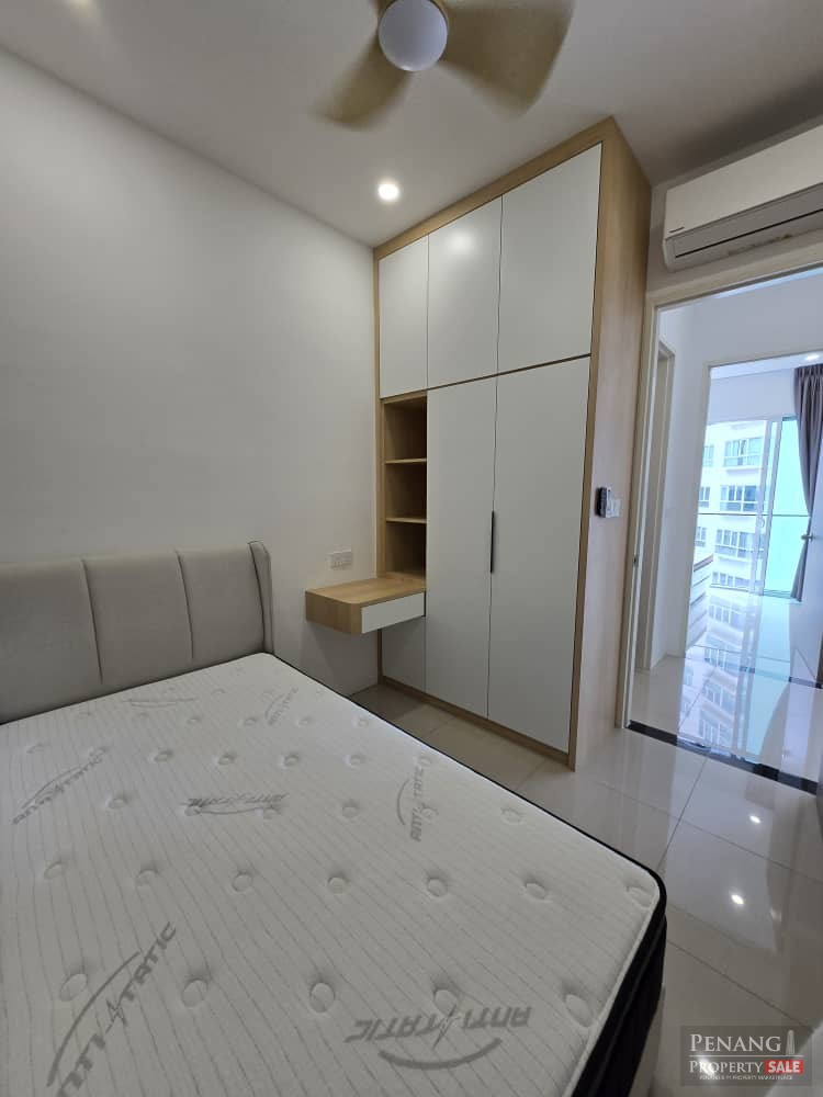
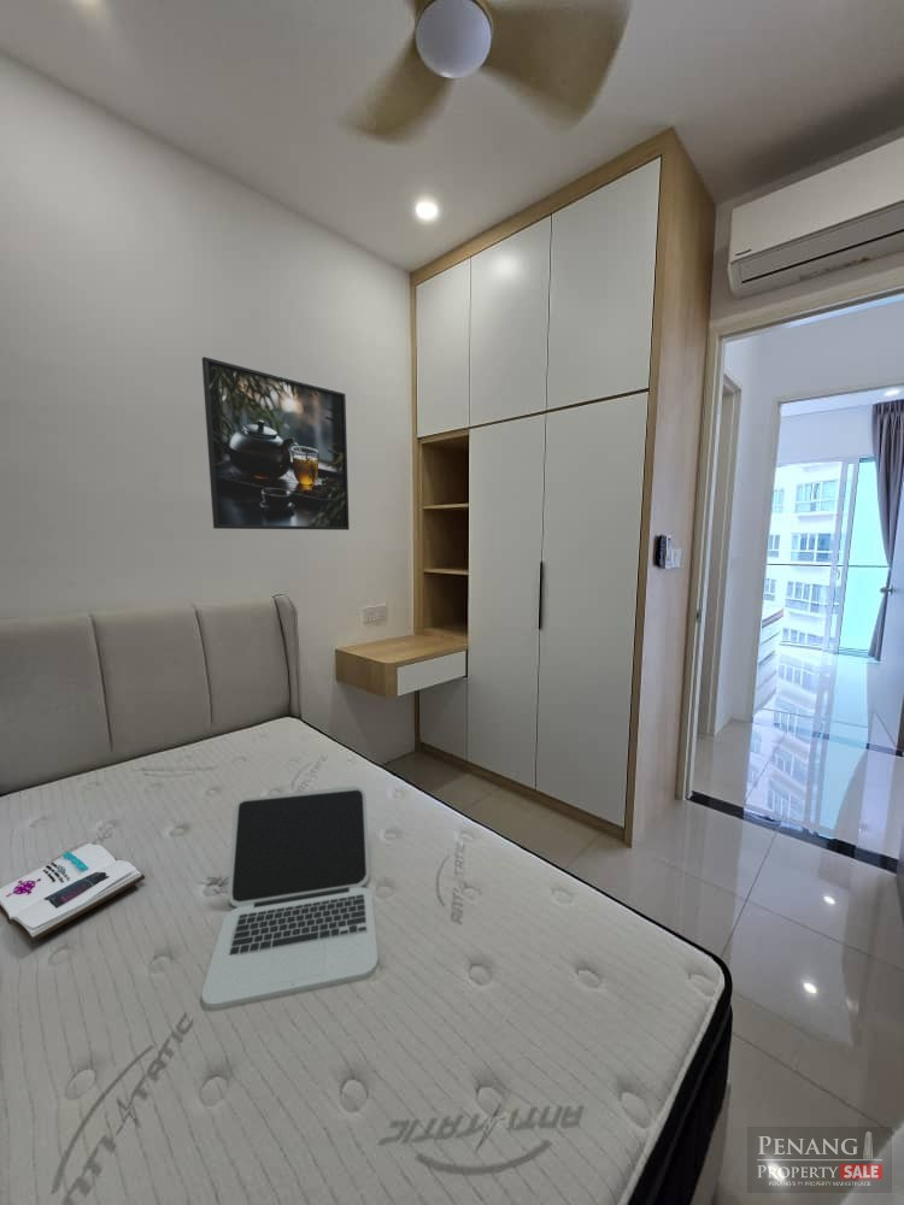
+ laptop (298, 876)
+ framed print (284, 454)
+ book (67, 883)
